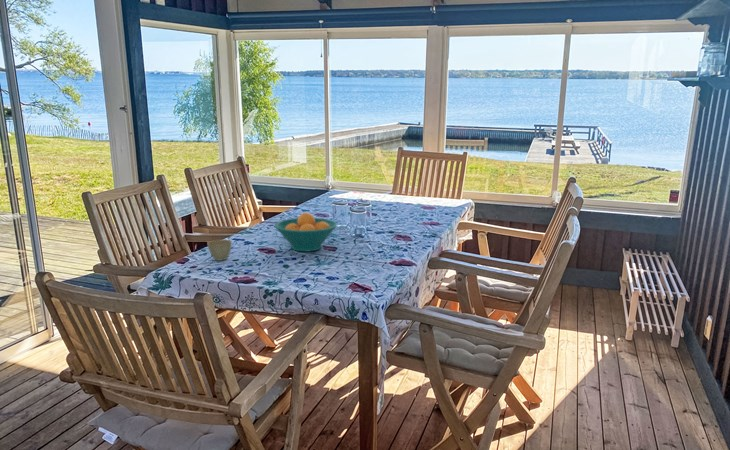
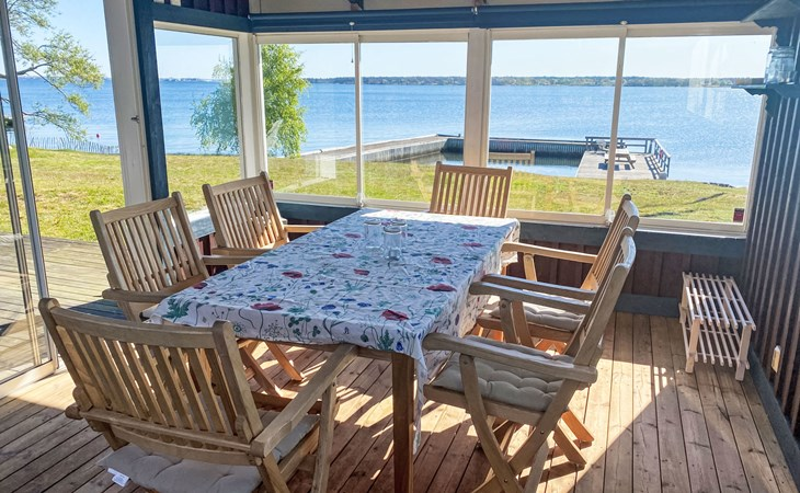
- fruit bowl (306, 230)
- flower pot (220, 250)
